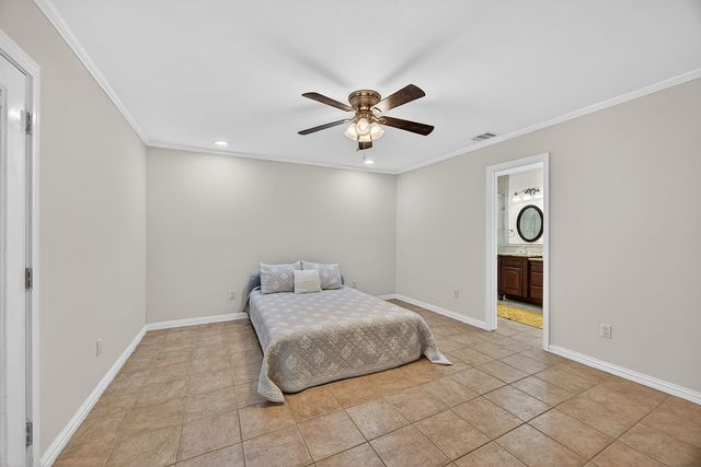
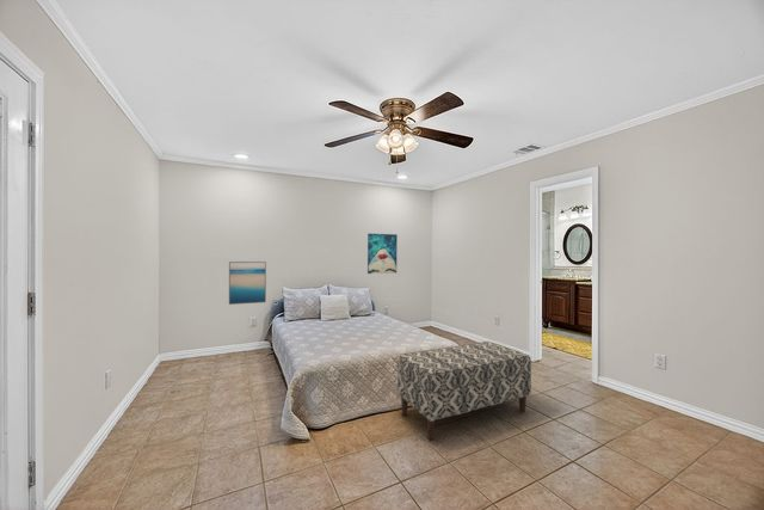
+ bench (463, 383)
+ wall art (247, 282)
+ wall art (382, 253)
